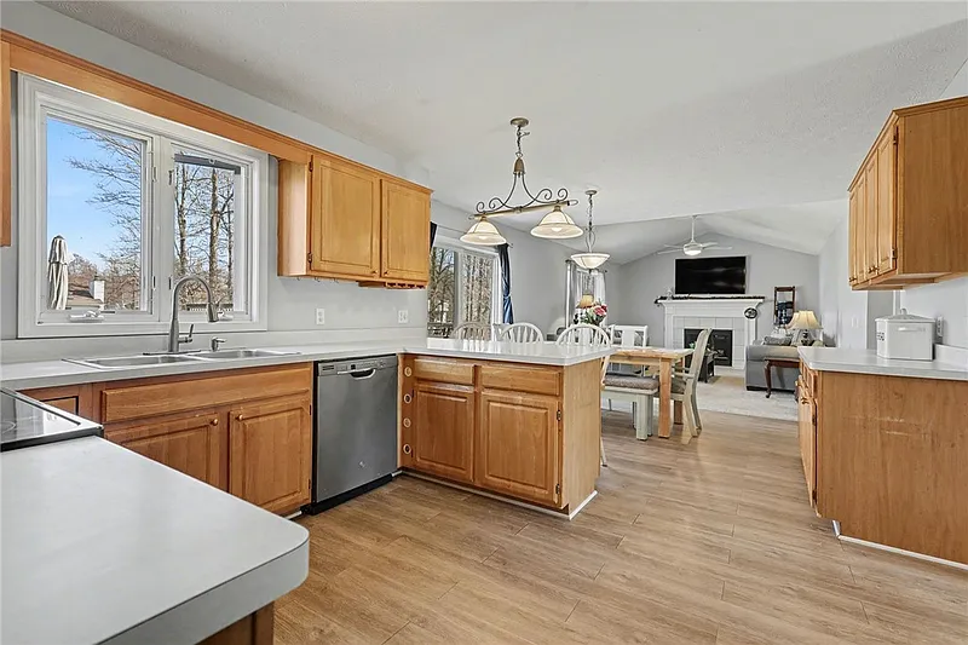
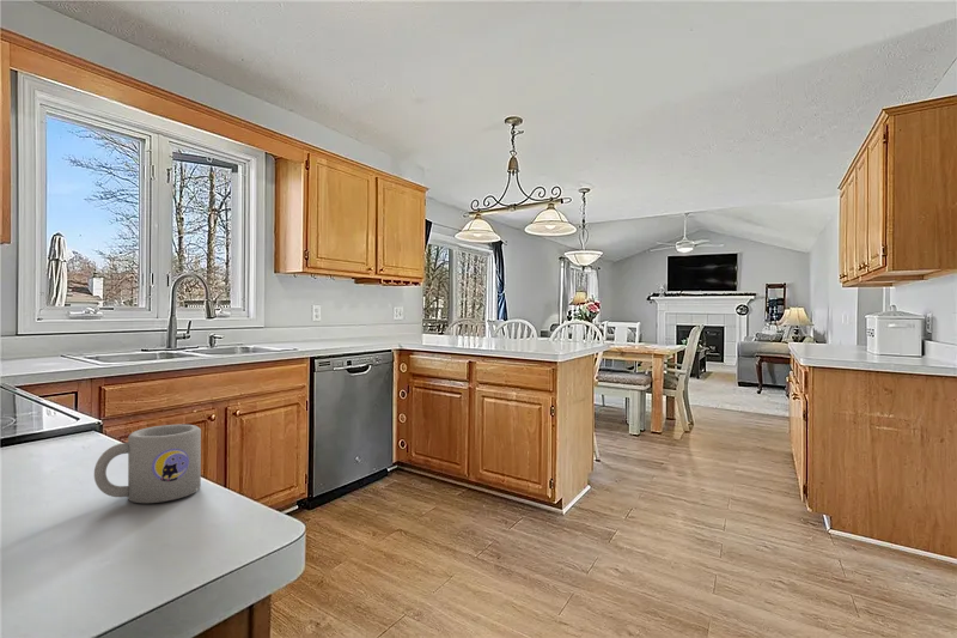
+ mug (150, 463)
